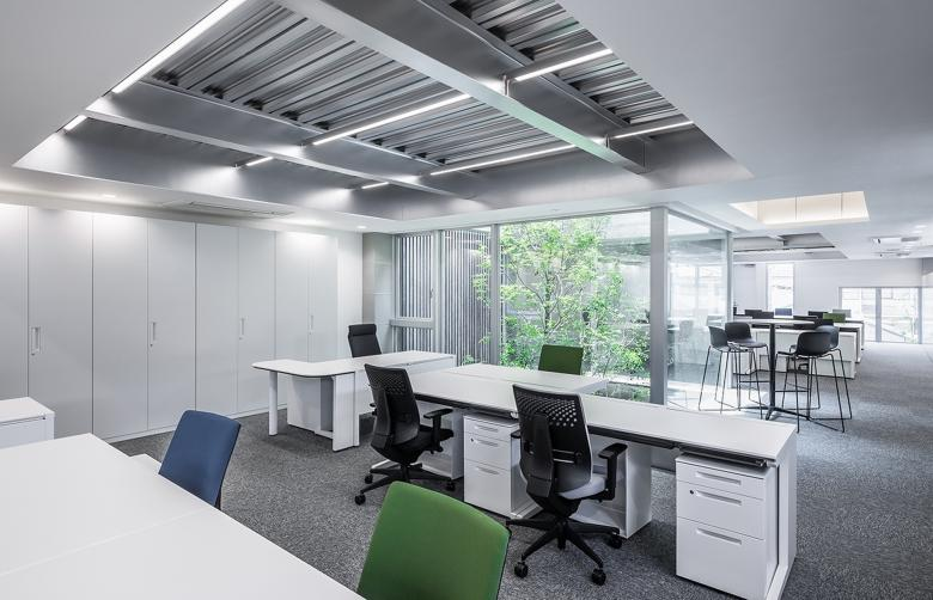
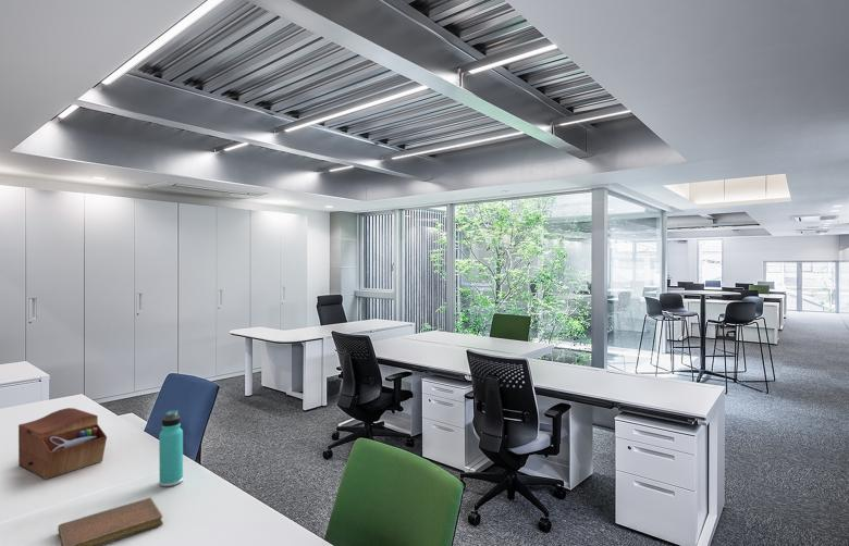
+ notebook (111, 523)
+ thermos bottle (171, 447)
+ sewing box (61, 440)
